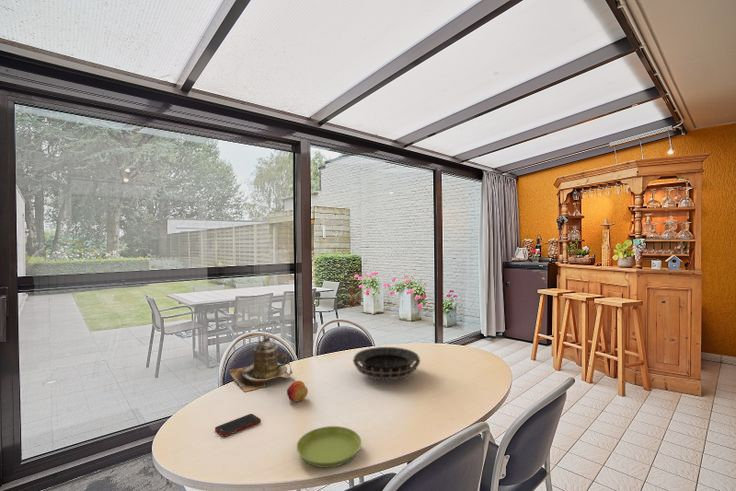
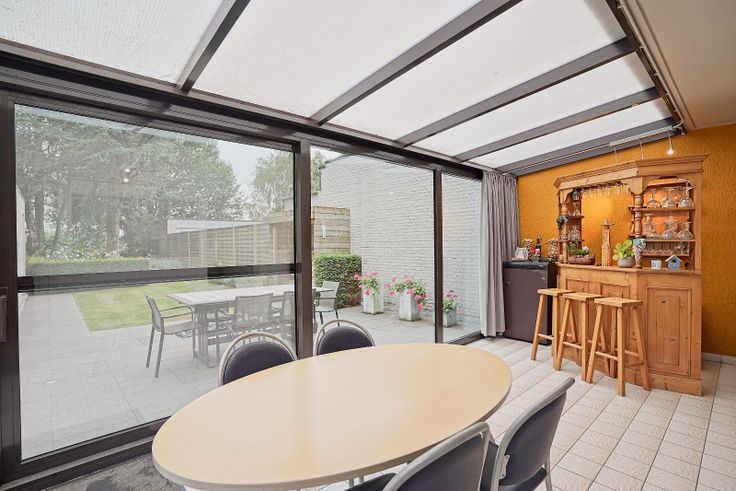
- fruit (297, 390)
- cell phone (238, 424)
- saucer (329, 447)
- teapot (261, 356)
- decorative bowl (387, 365)
